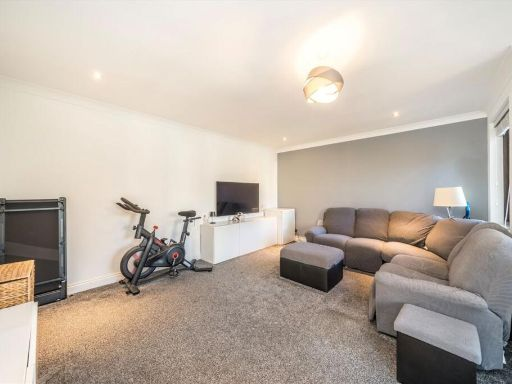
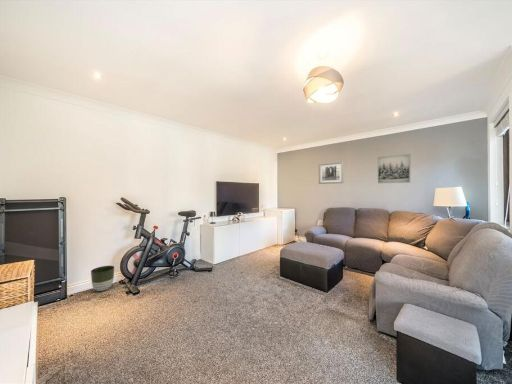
+ wall art (393, 169)
+ planter (102, 279)
+ wall art (330, 173)
